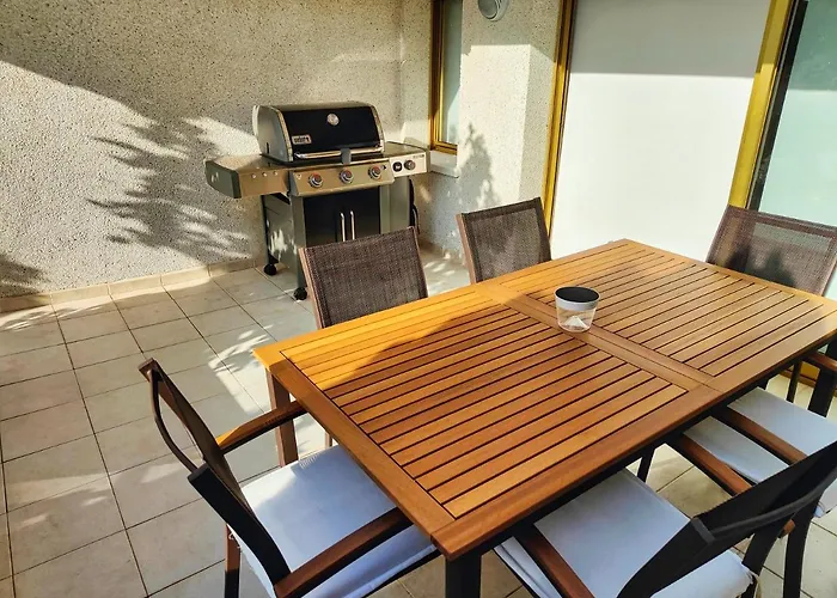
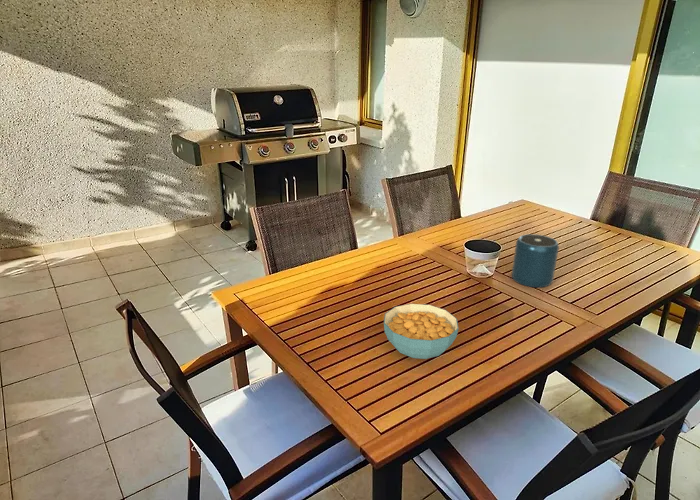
+ cereal bowl (419, 336)
+ speaker (534, 260)
